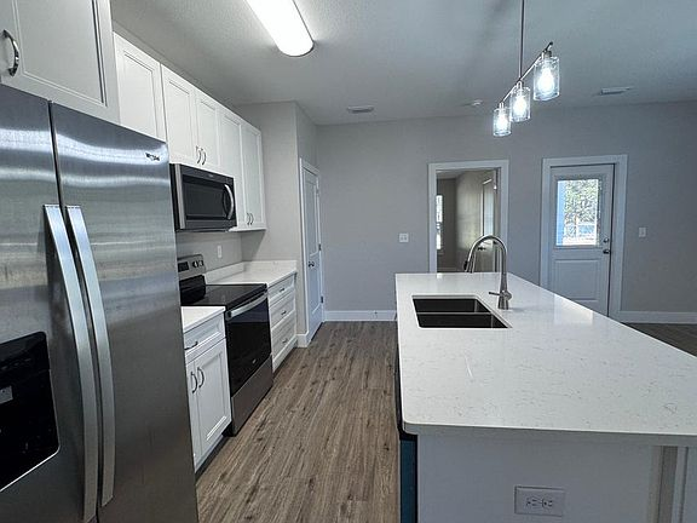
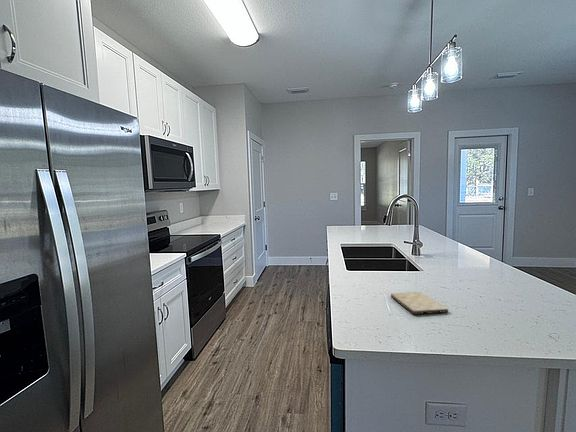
+ cutting board (417, 302)
